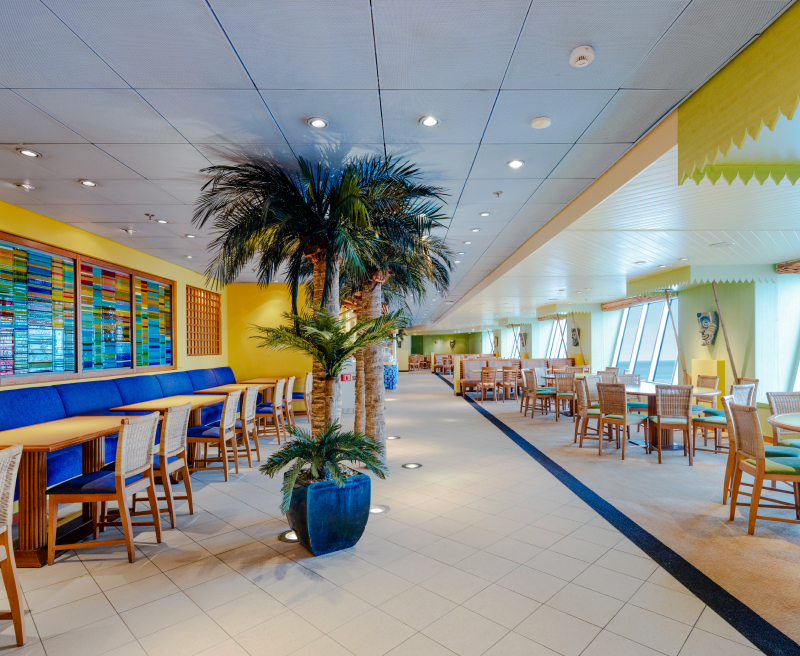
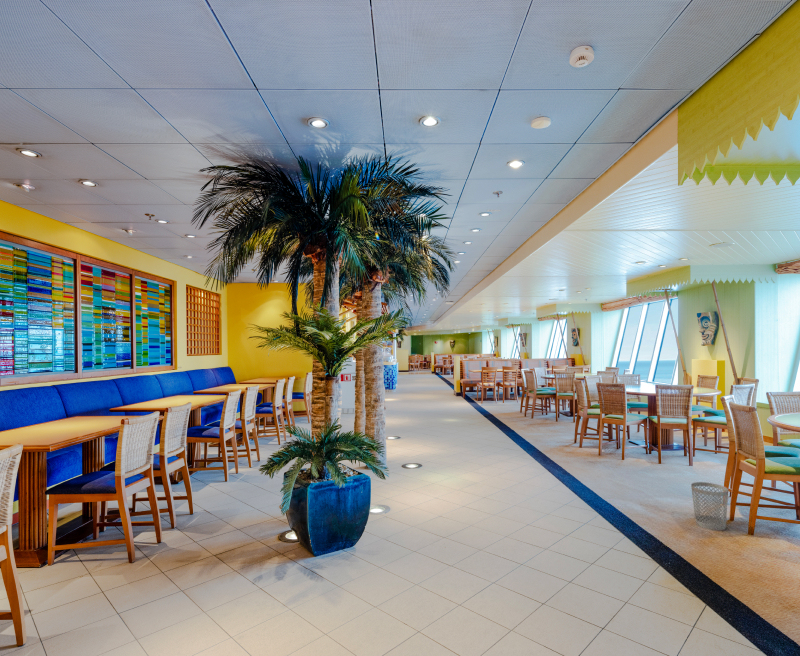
+ wastebasket (709, 506)
